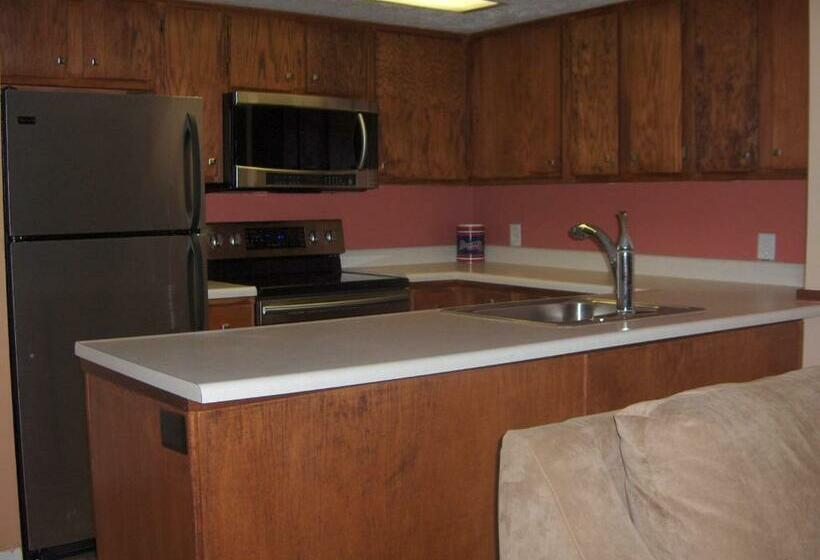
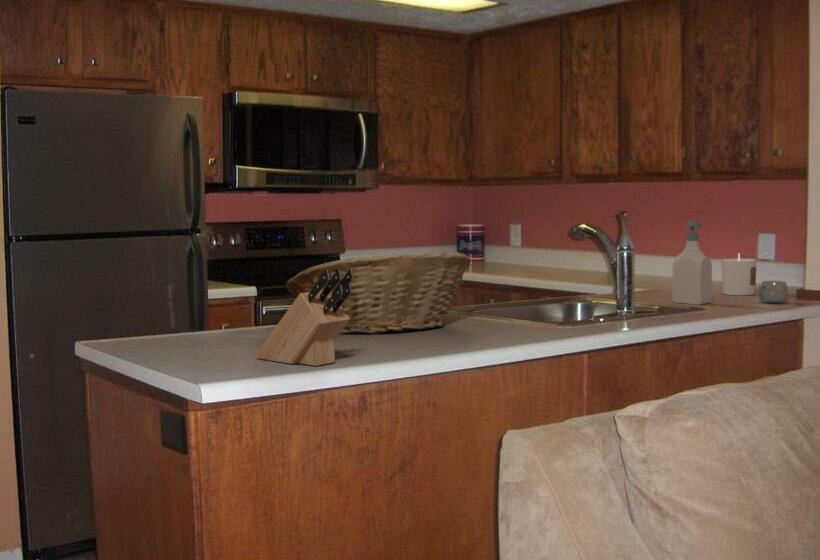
+ mug (770, 292)
+ soap bottle (693, 261)
+ fruit basket (380, 288)
+ knife block (307, 314)
+ candle (738, 273)
